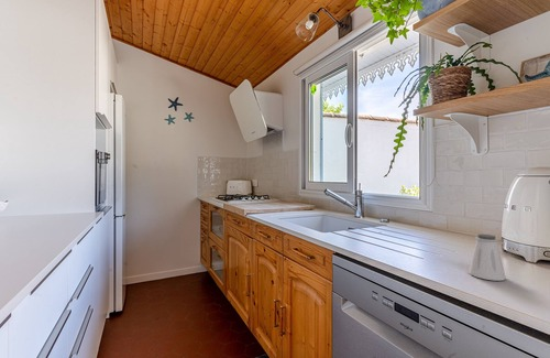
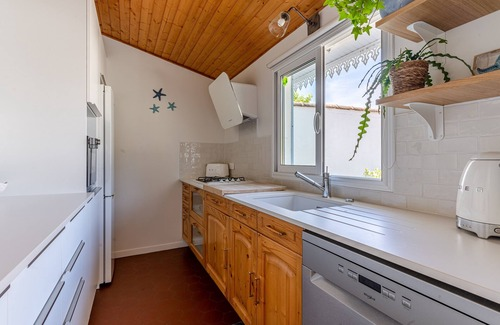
- saltshaker (486, 254)
